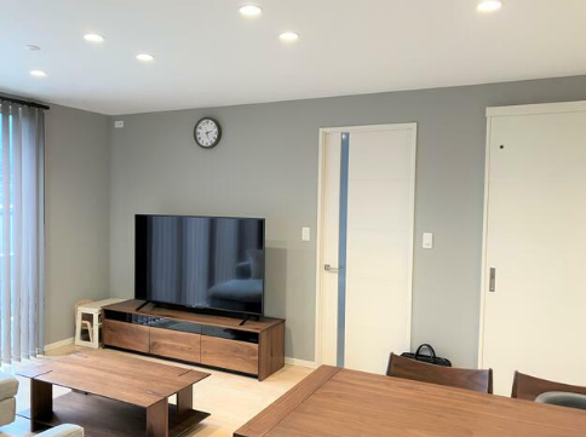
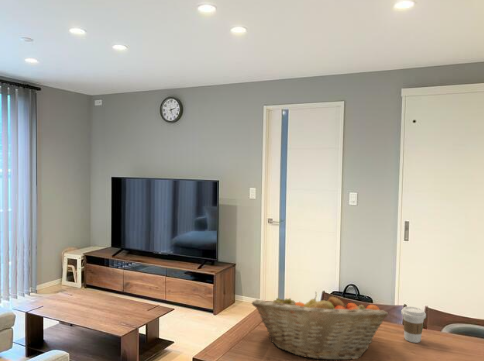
+ coffee cup (413, 324)
+ fruit basket (317, 317)
